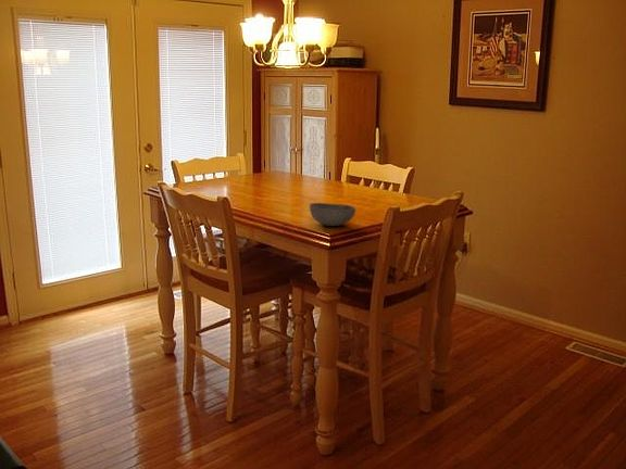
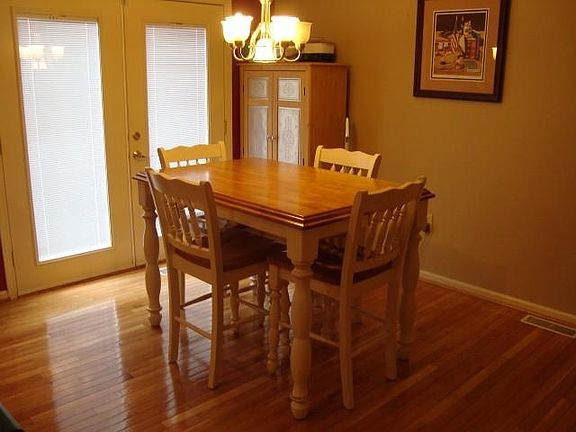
- bowl (331, 214)
